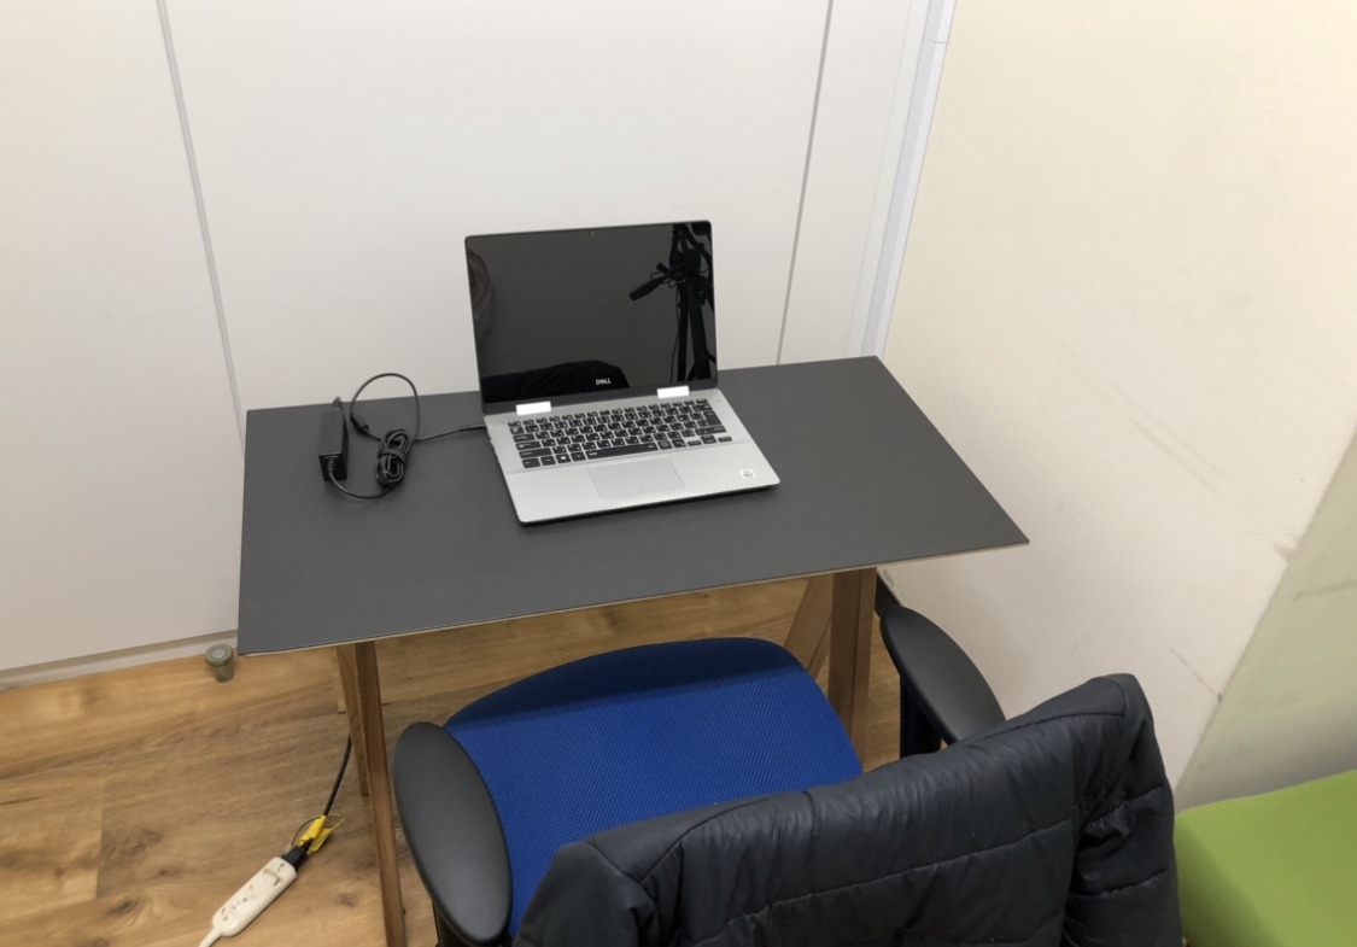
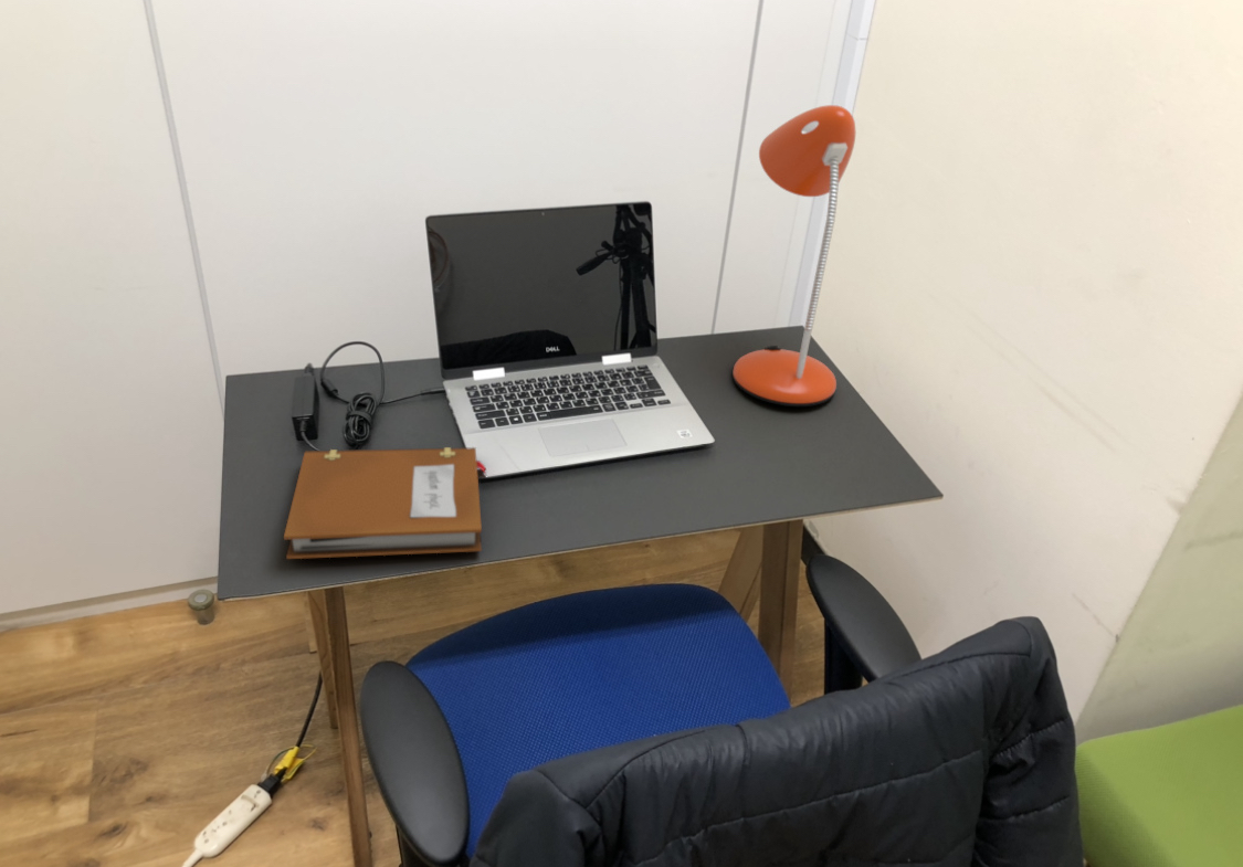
+ desk lamp (820, 250)
+ notebook (393, 496)
